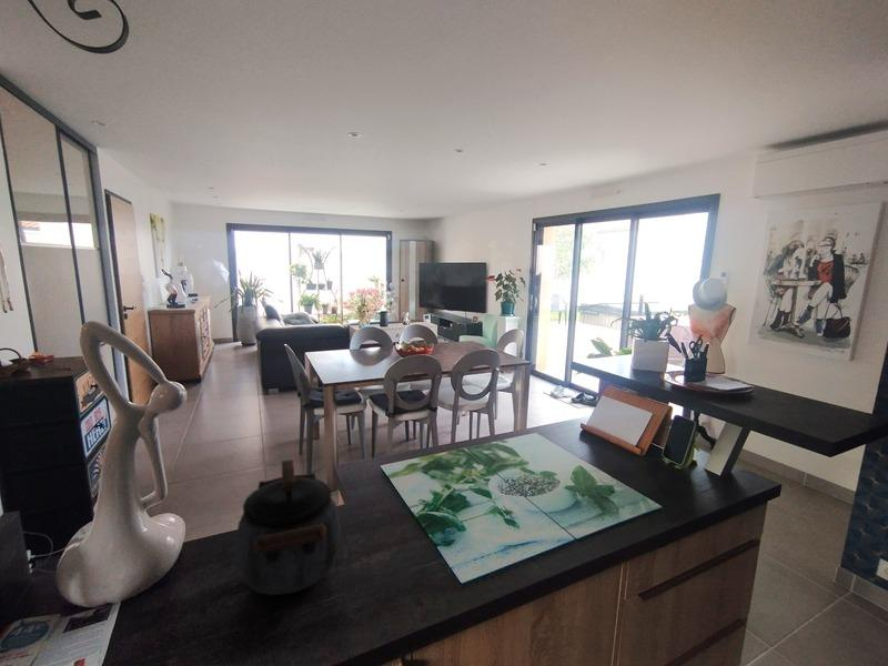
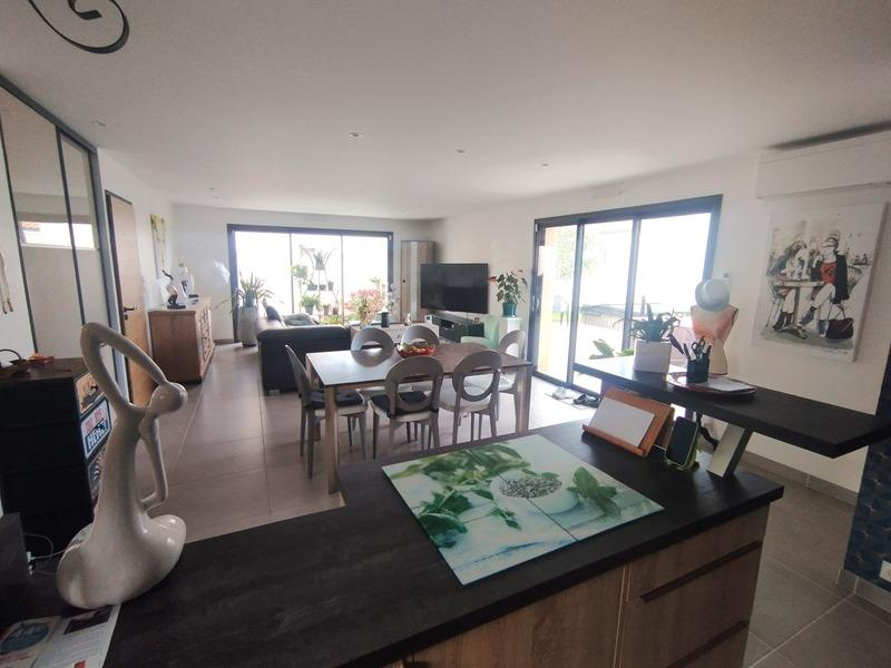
- kettle (289, 522)
